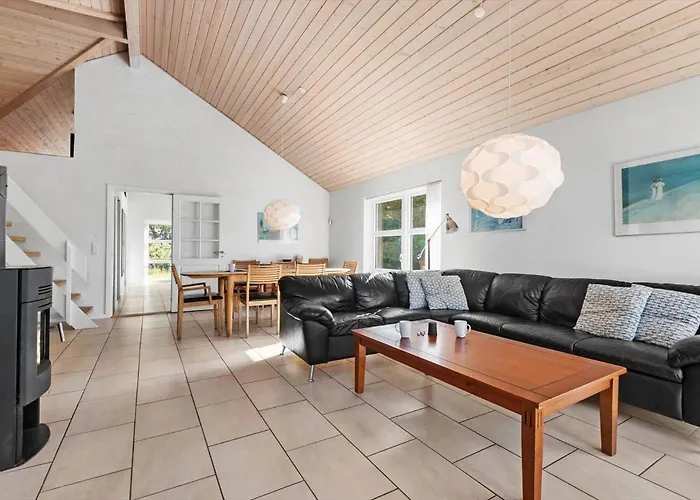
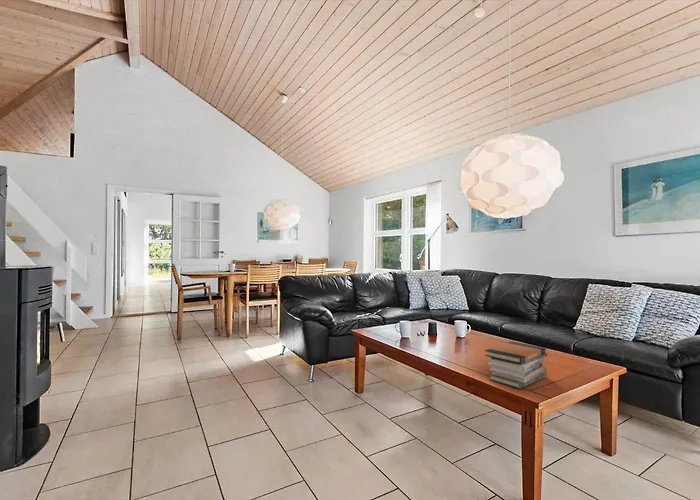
+ book stack (516, 363)
